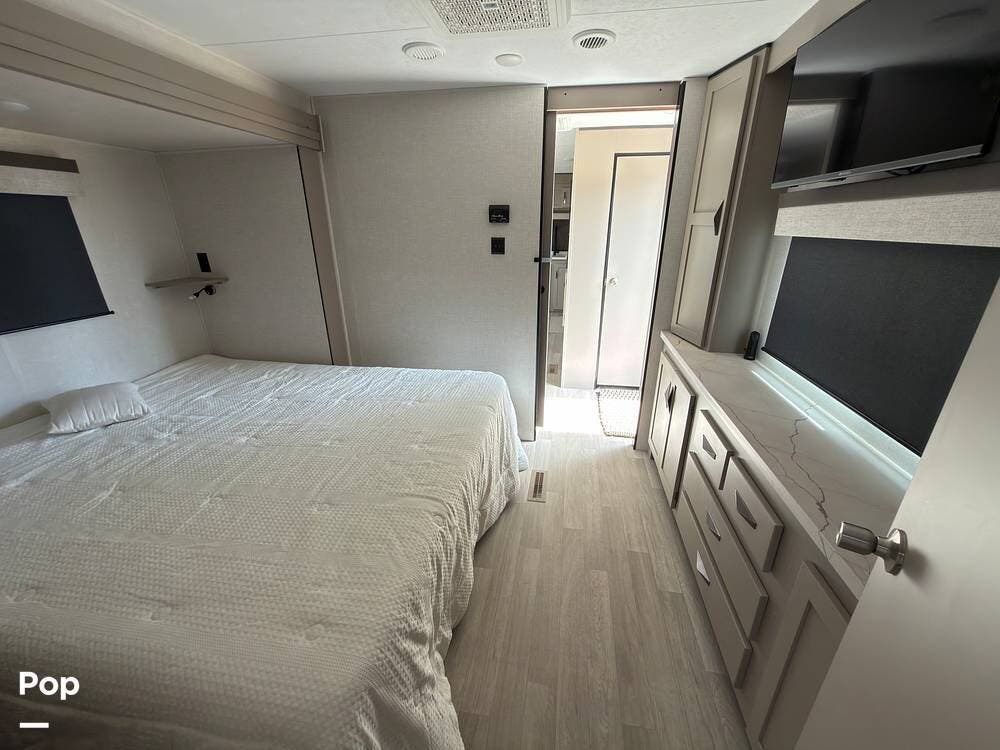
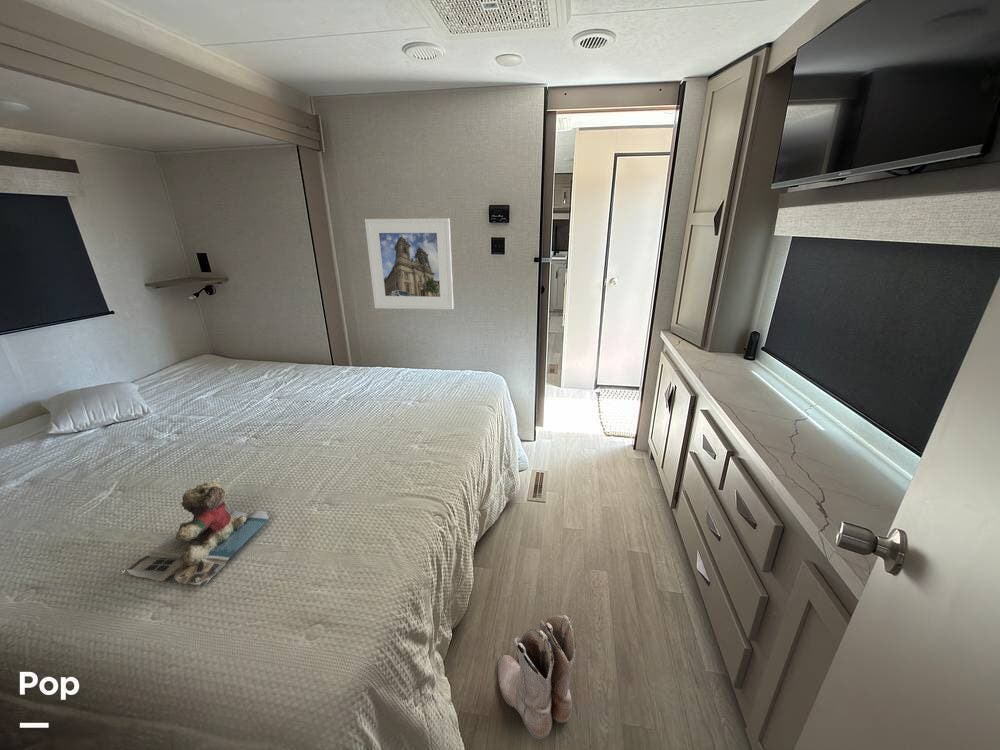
+ teddy bear (193, 521)
+ boots (533, 655)
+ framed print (410, 265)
